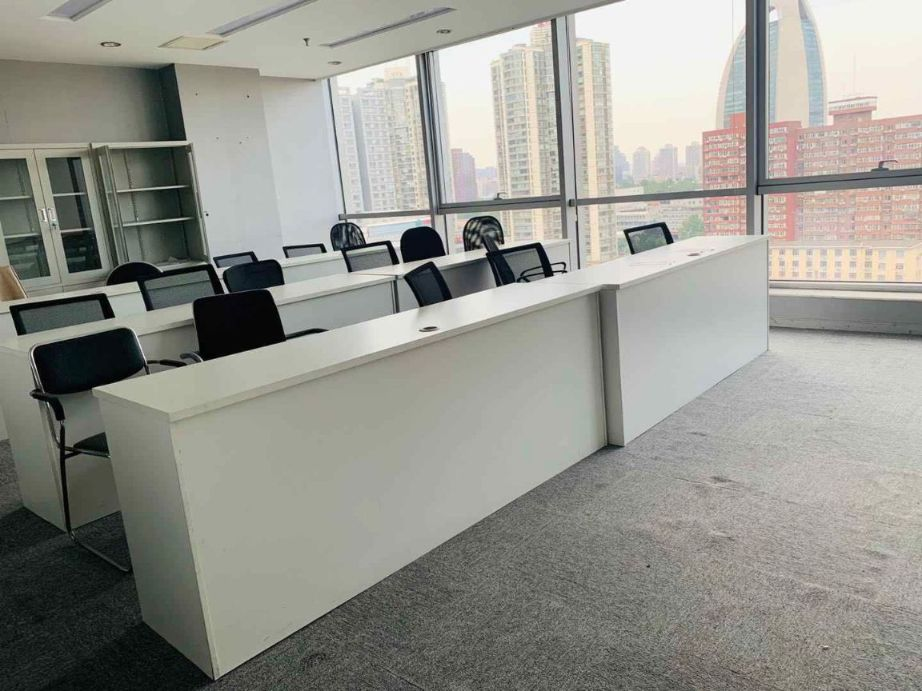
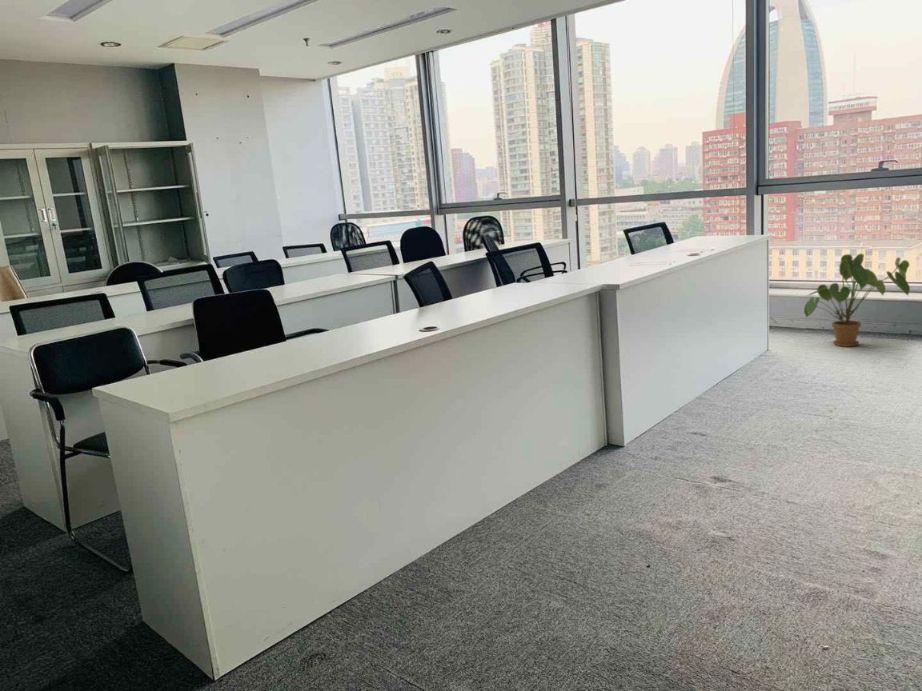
+ house plant (855, 298)
